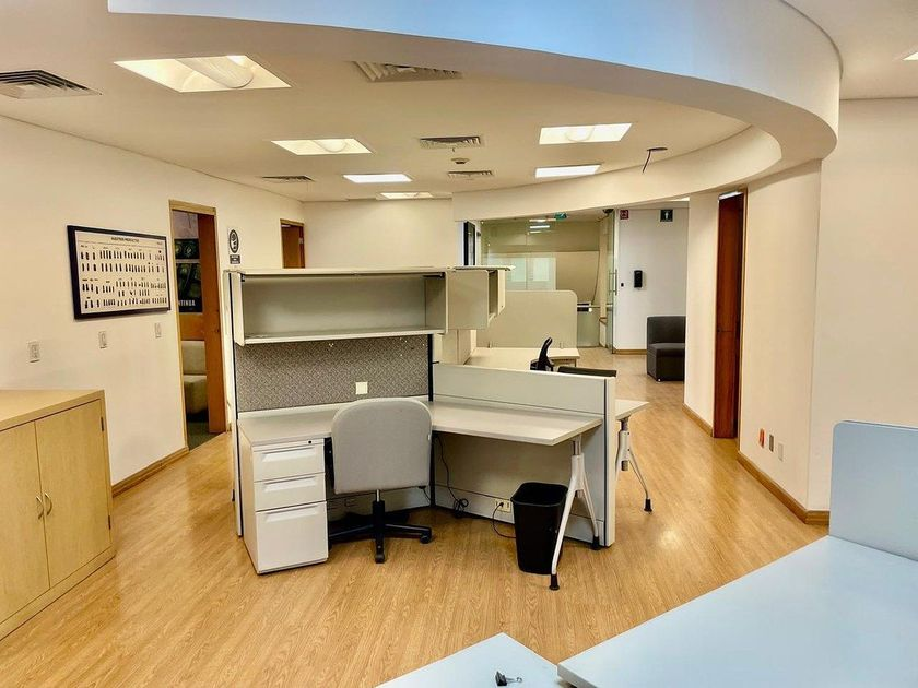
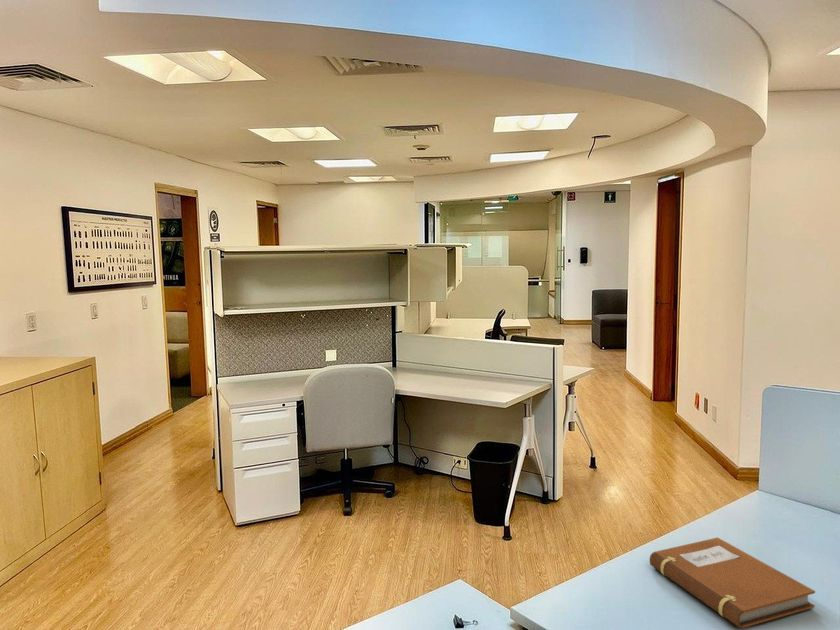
+ notebook (723, 576)
